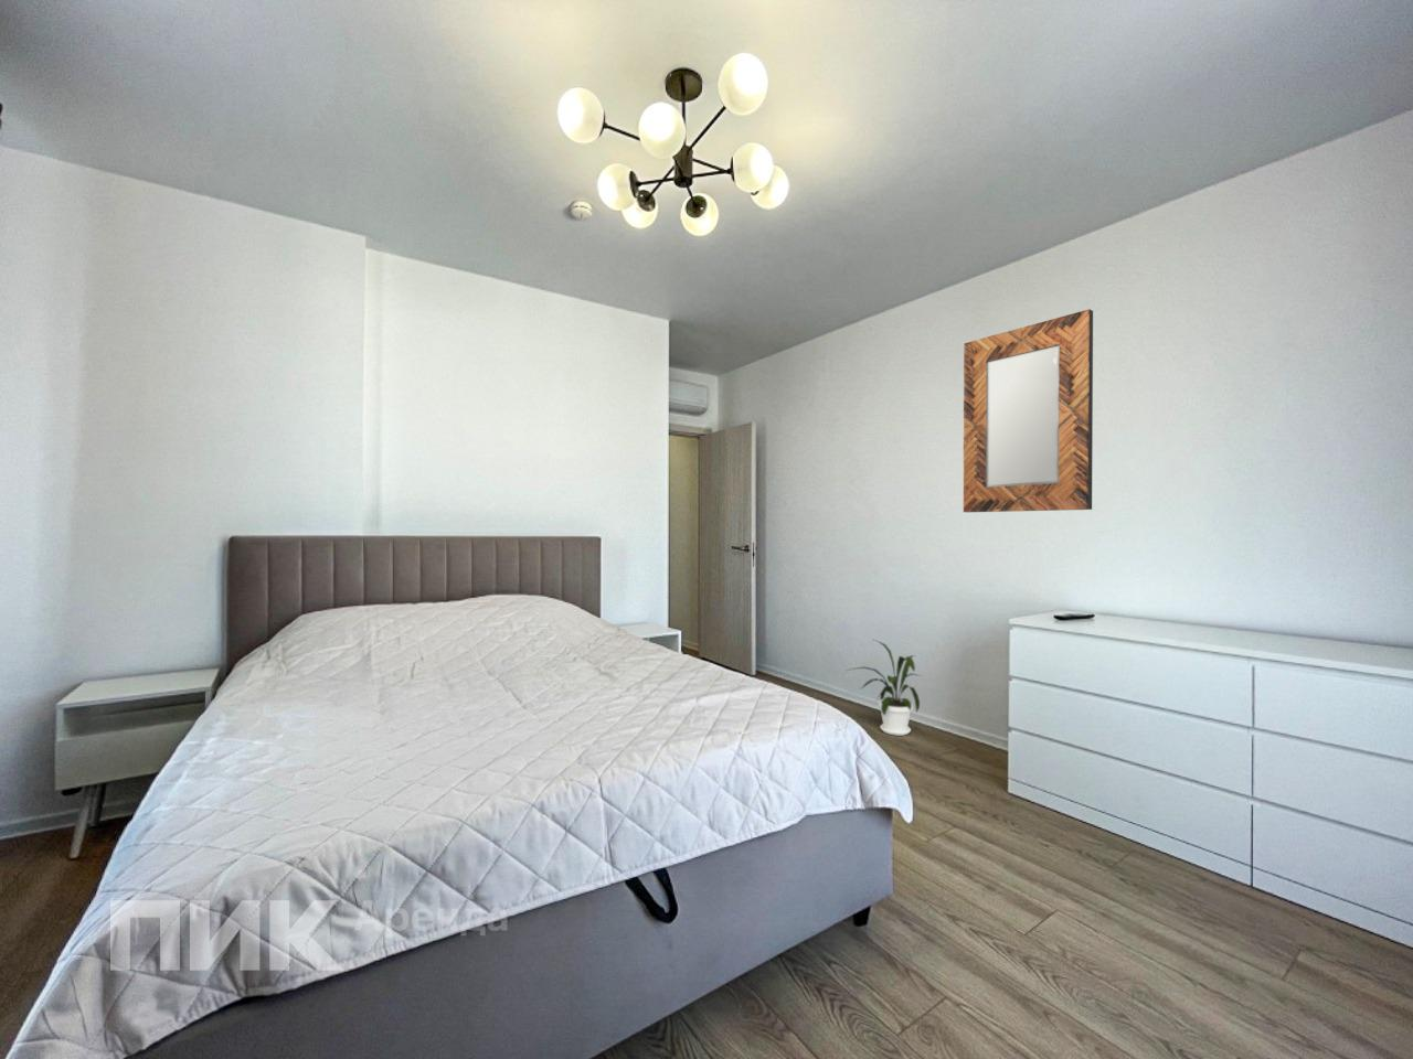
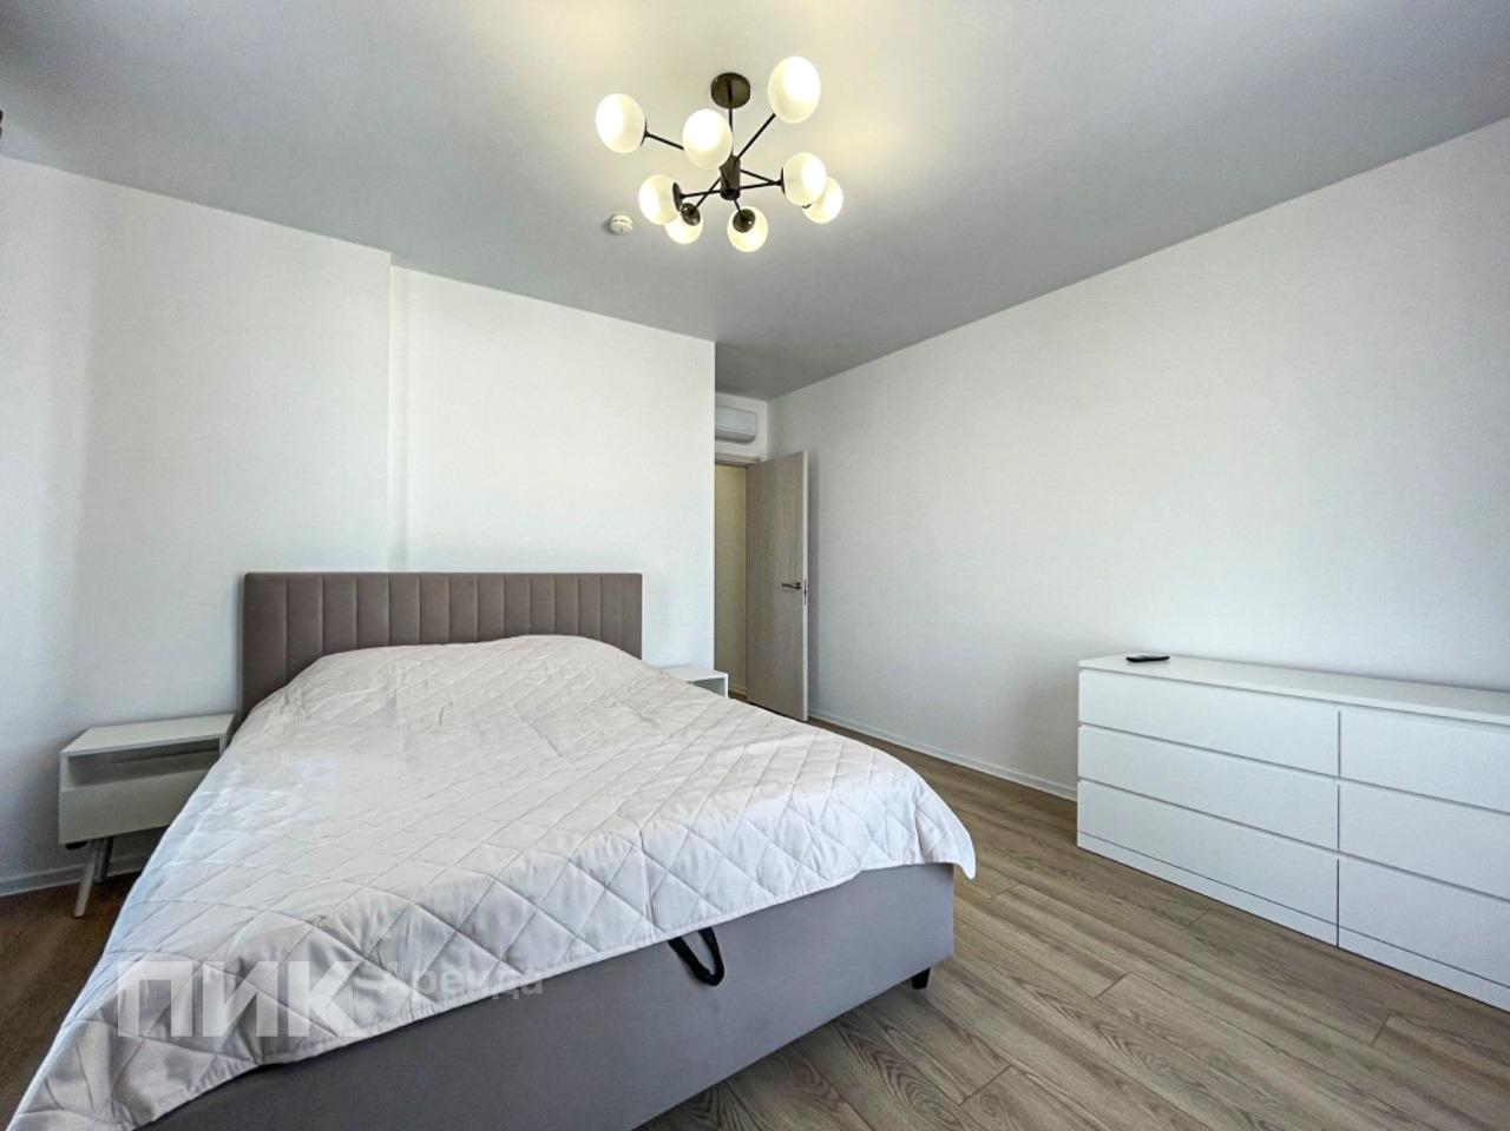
- house plant (893, 686)
- home mirror (1022, 419)
